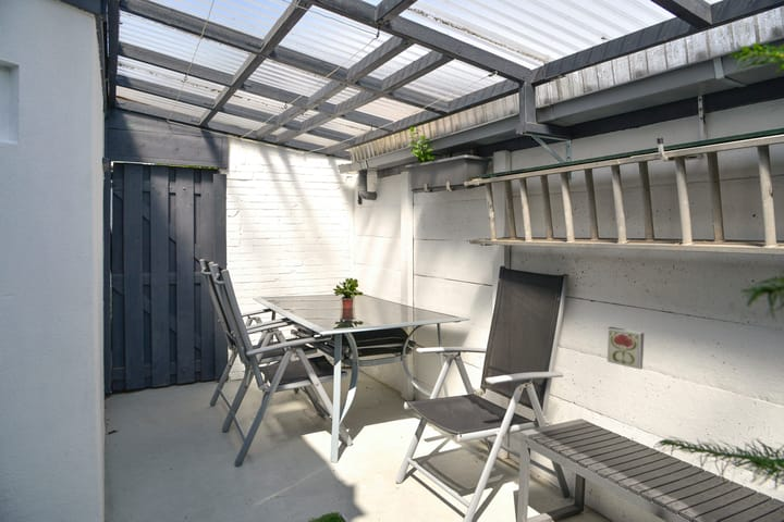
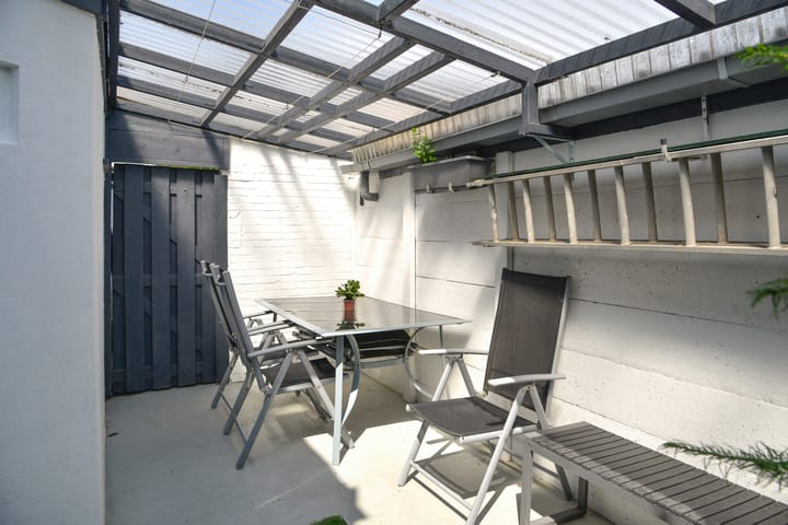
- decorative tile (624, 347)
